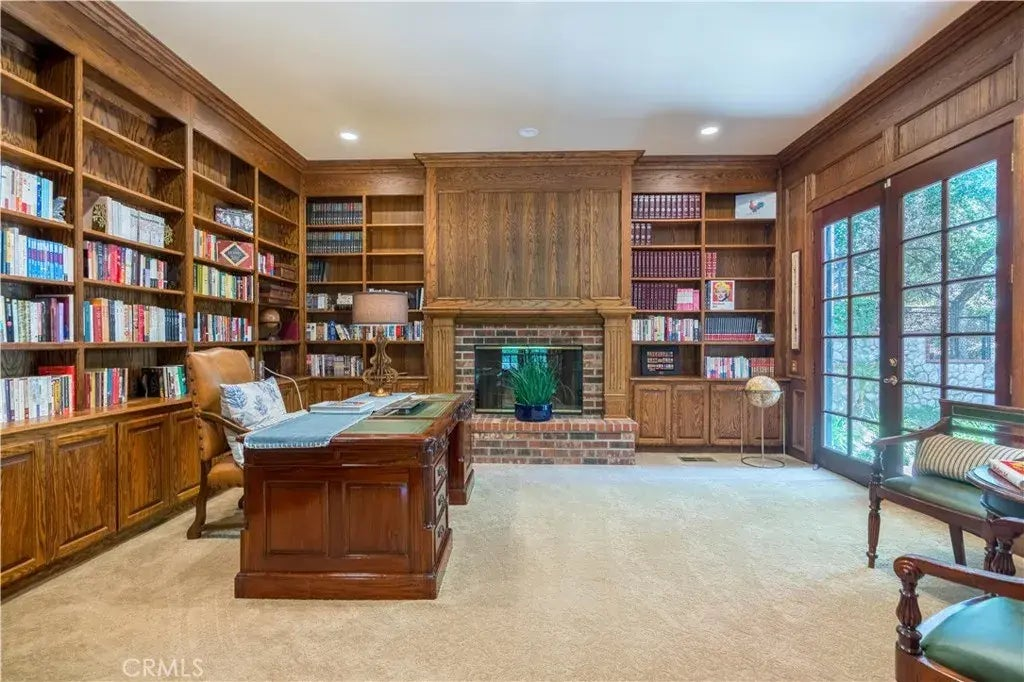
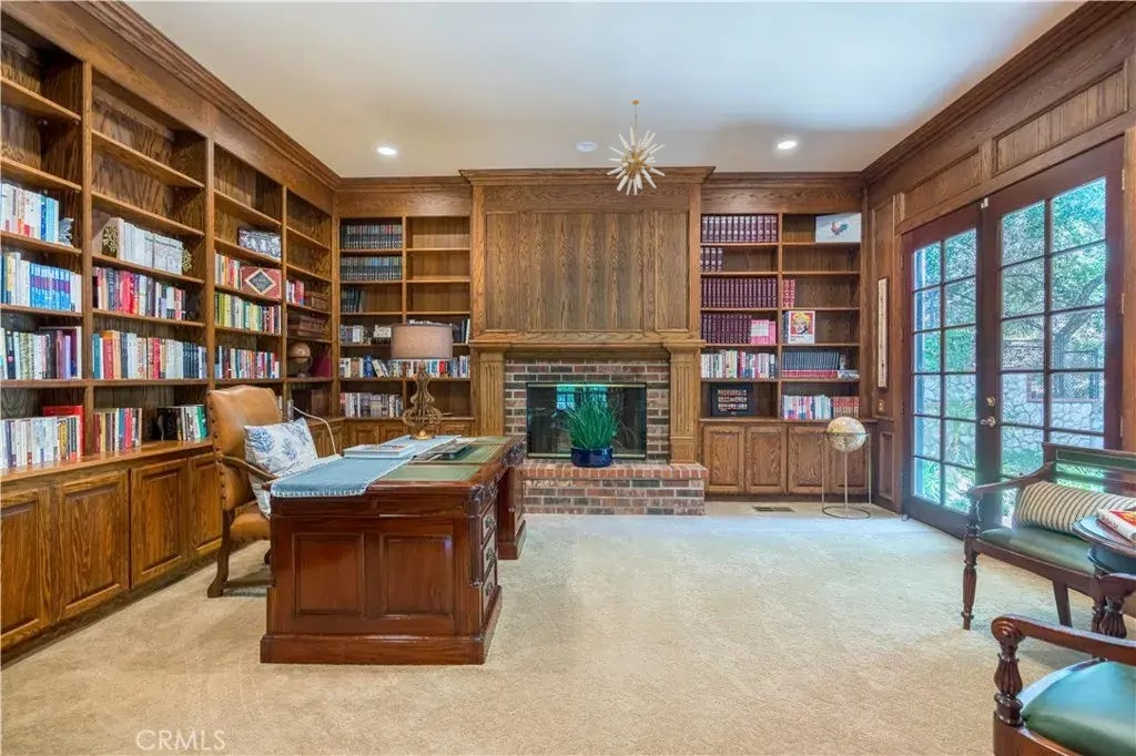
+ chandelier (637, 149)
